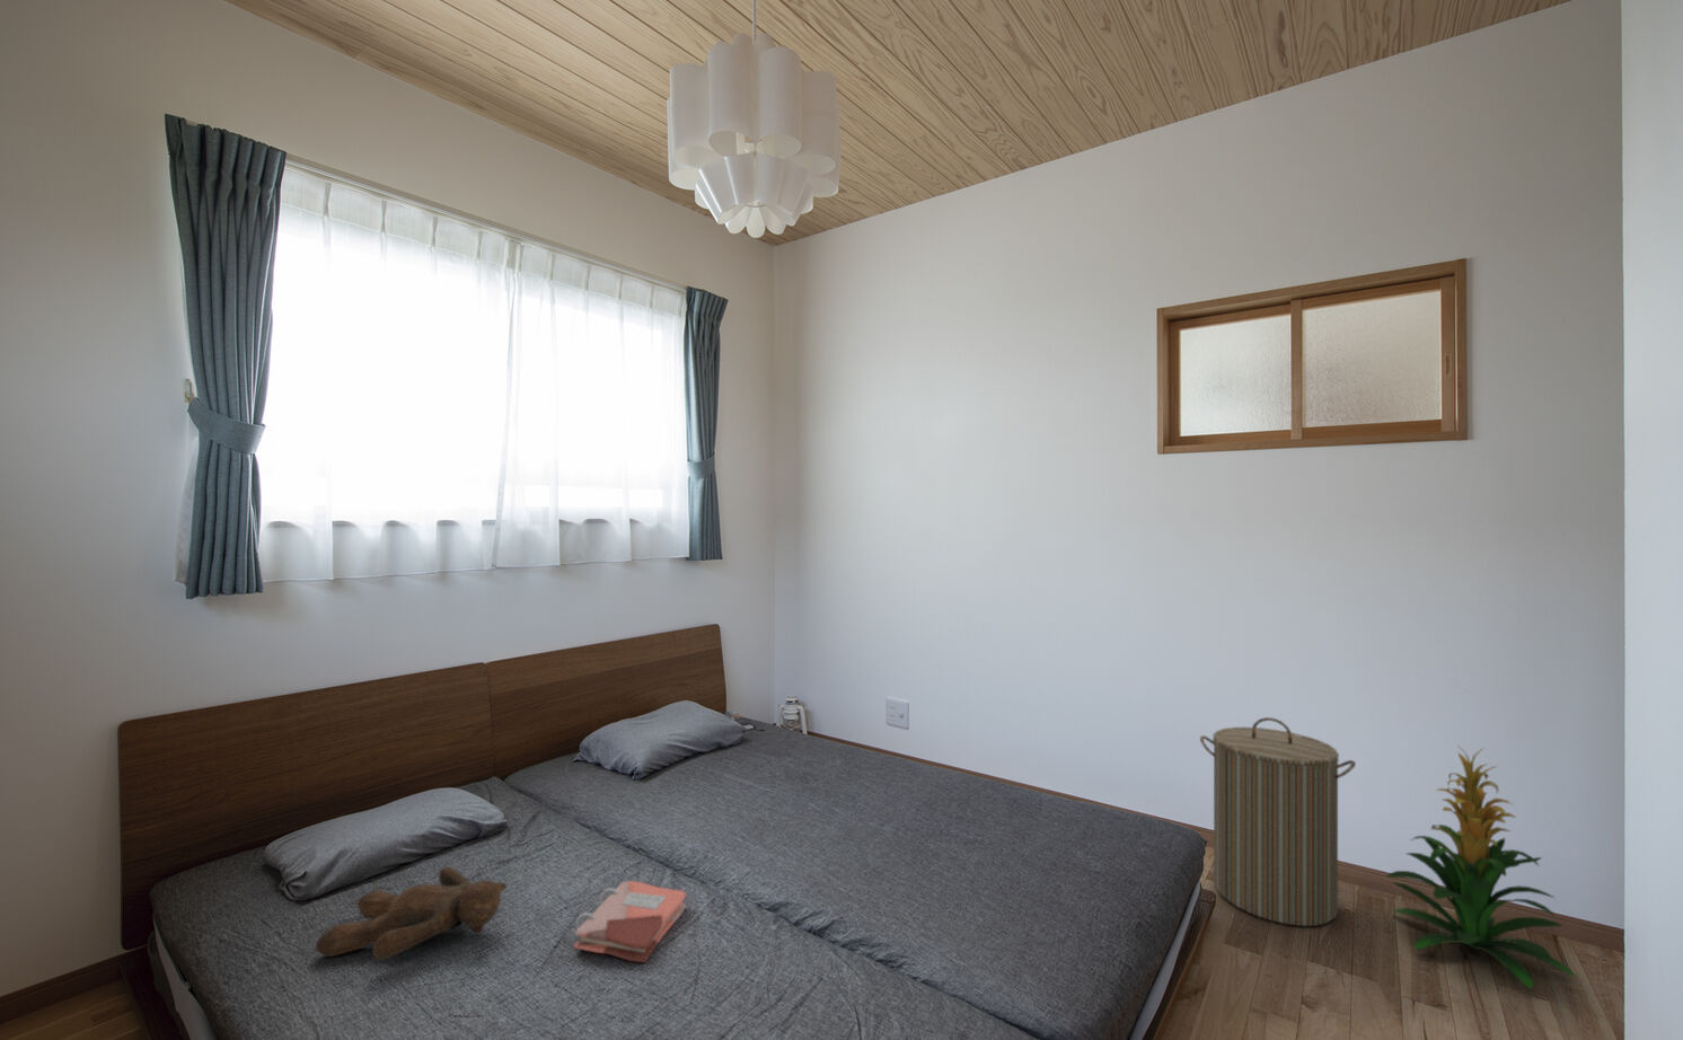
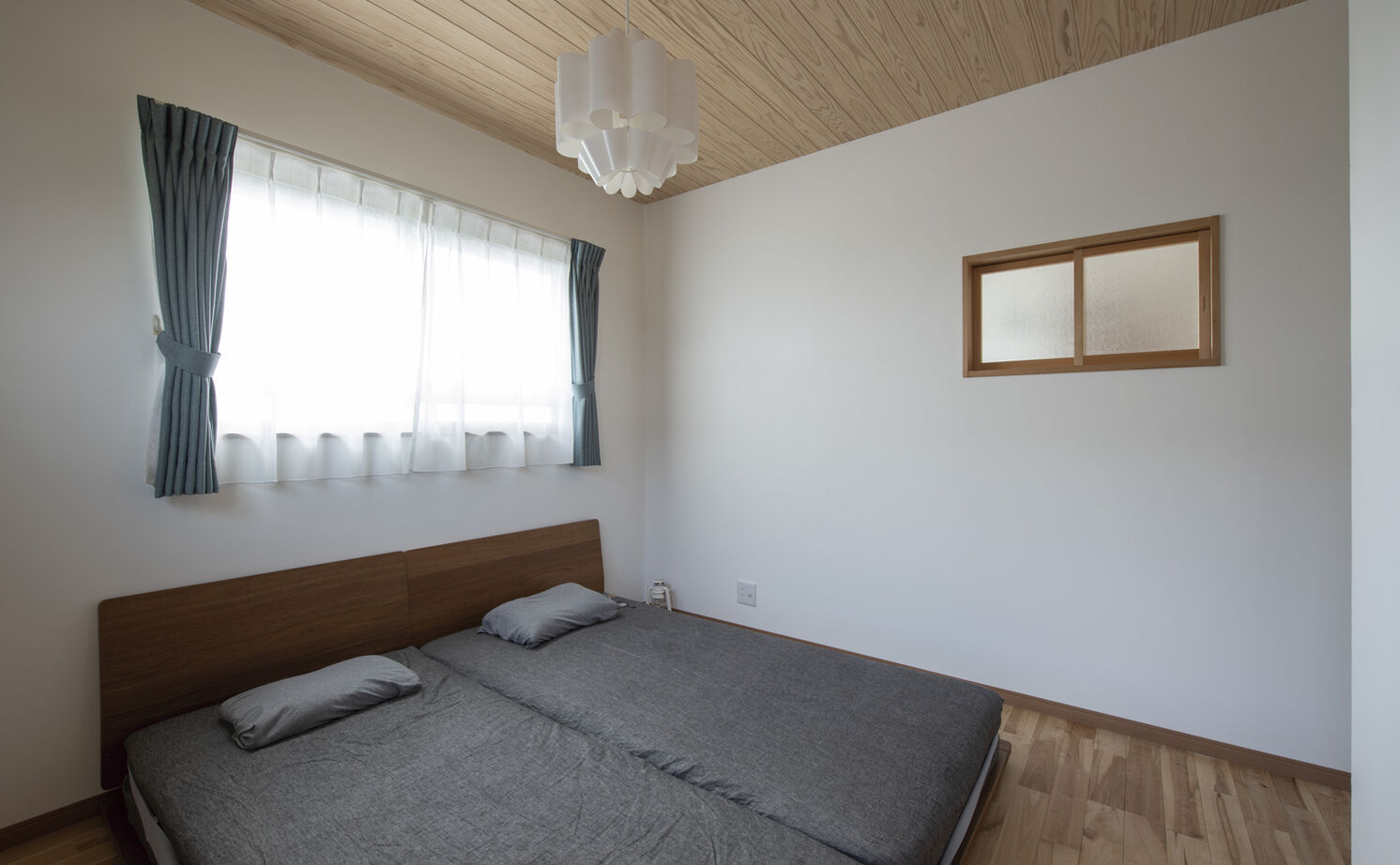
- laundry hamper (1272, 807)
- teddy bear (418, 909)
- phonebook (632, 917)
- indoor plant (1474, 848)
